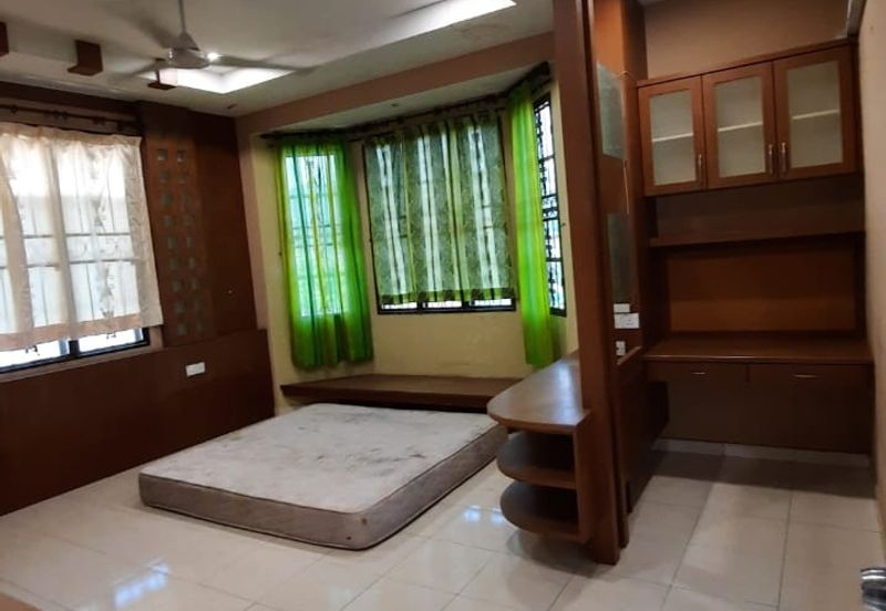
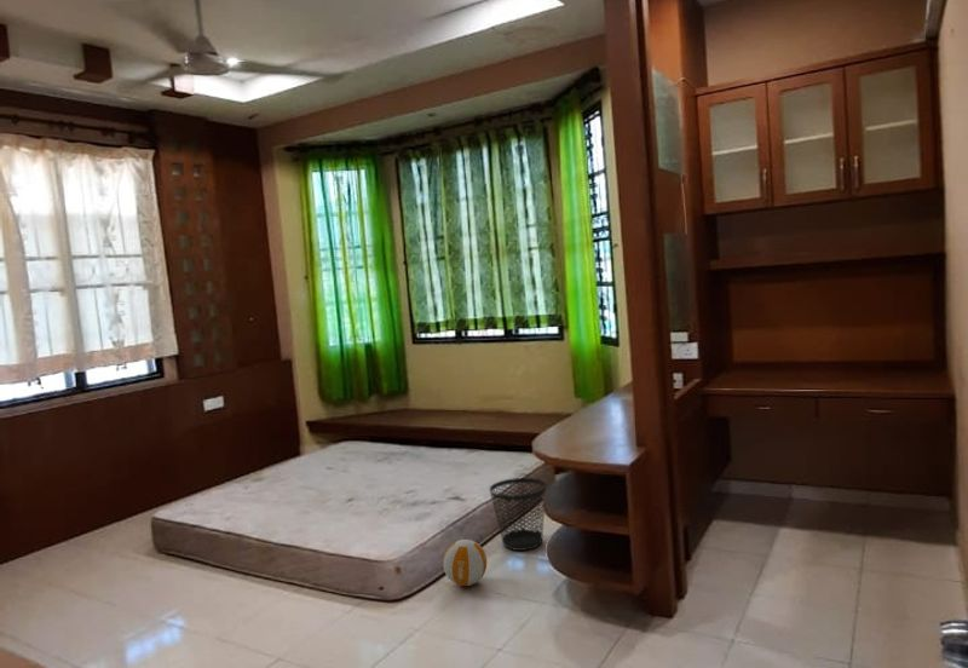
+ volleyball (465, 562)
+ wastebasket (519, 514)
